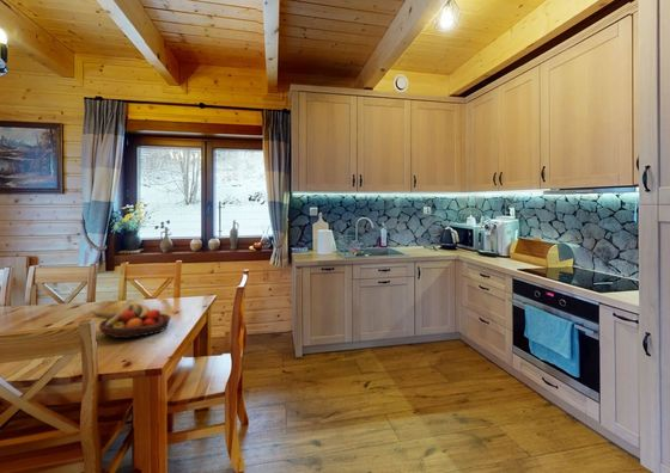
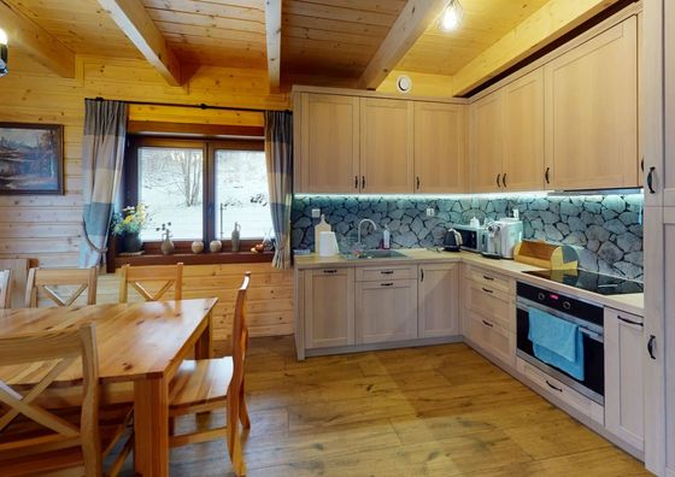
- fruit bowl (135, 318)
